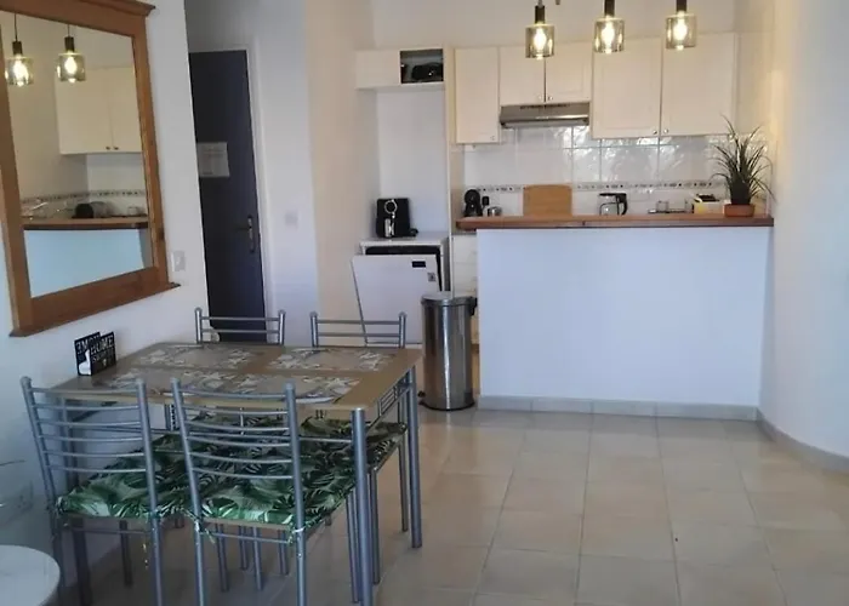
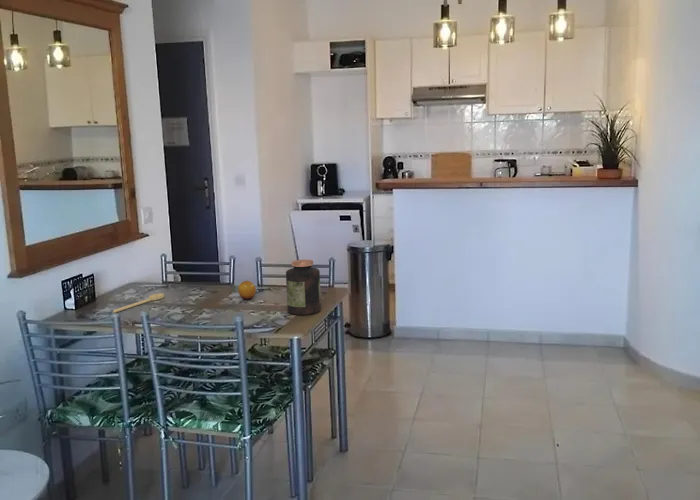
+ fruit (246, 290)
+ spoon (139, 302)
+ jar (303, 286)
